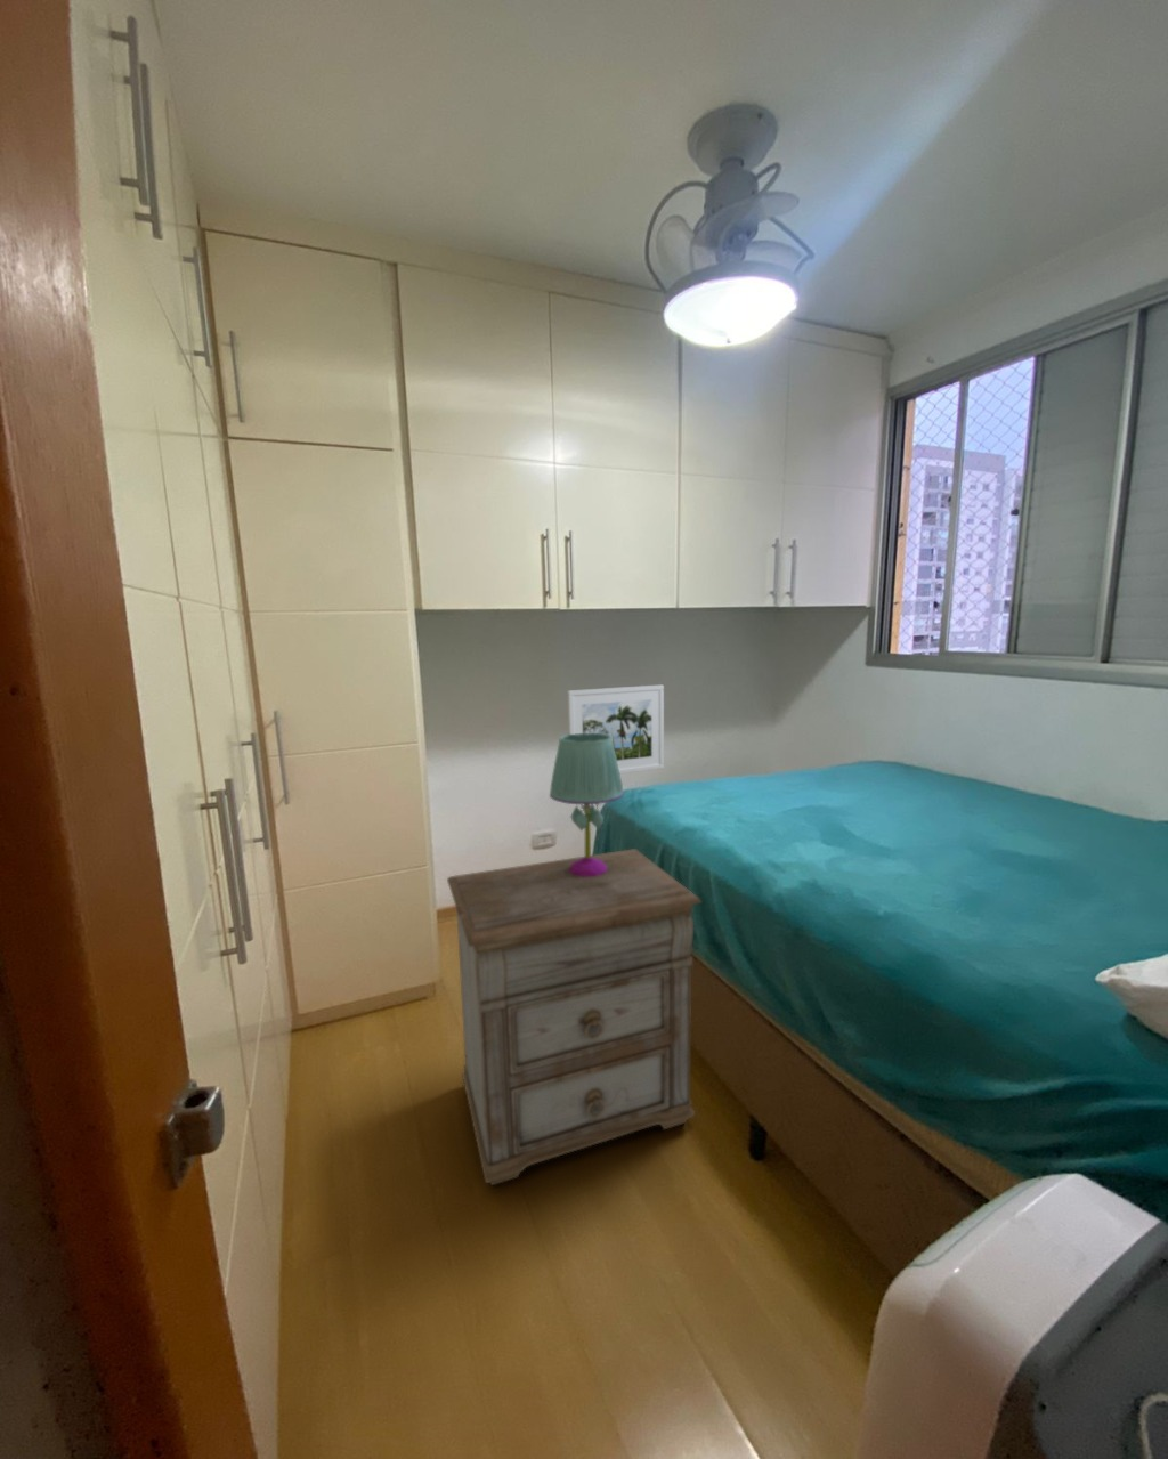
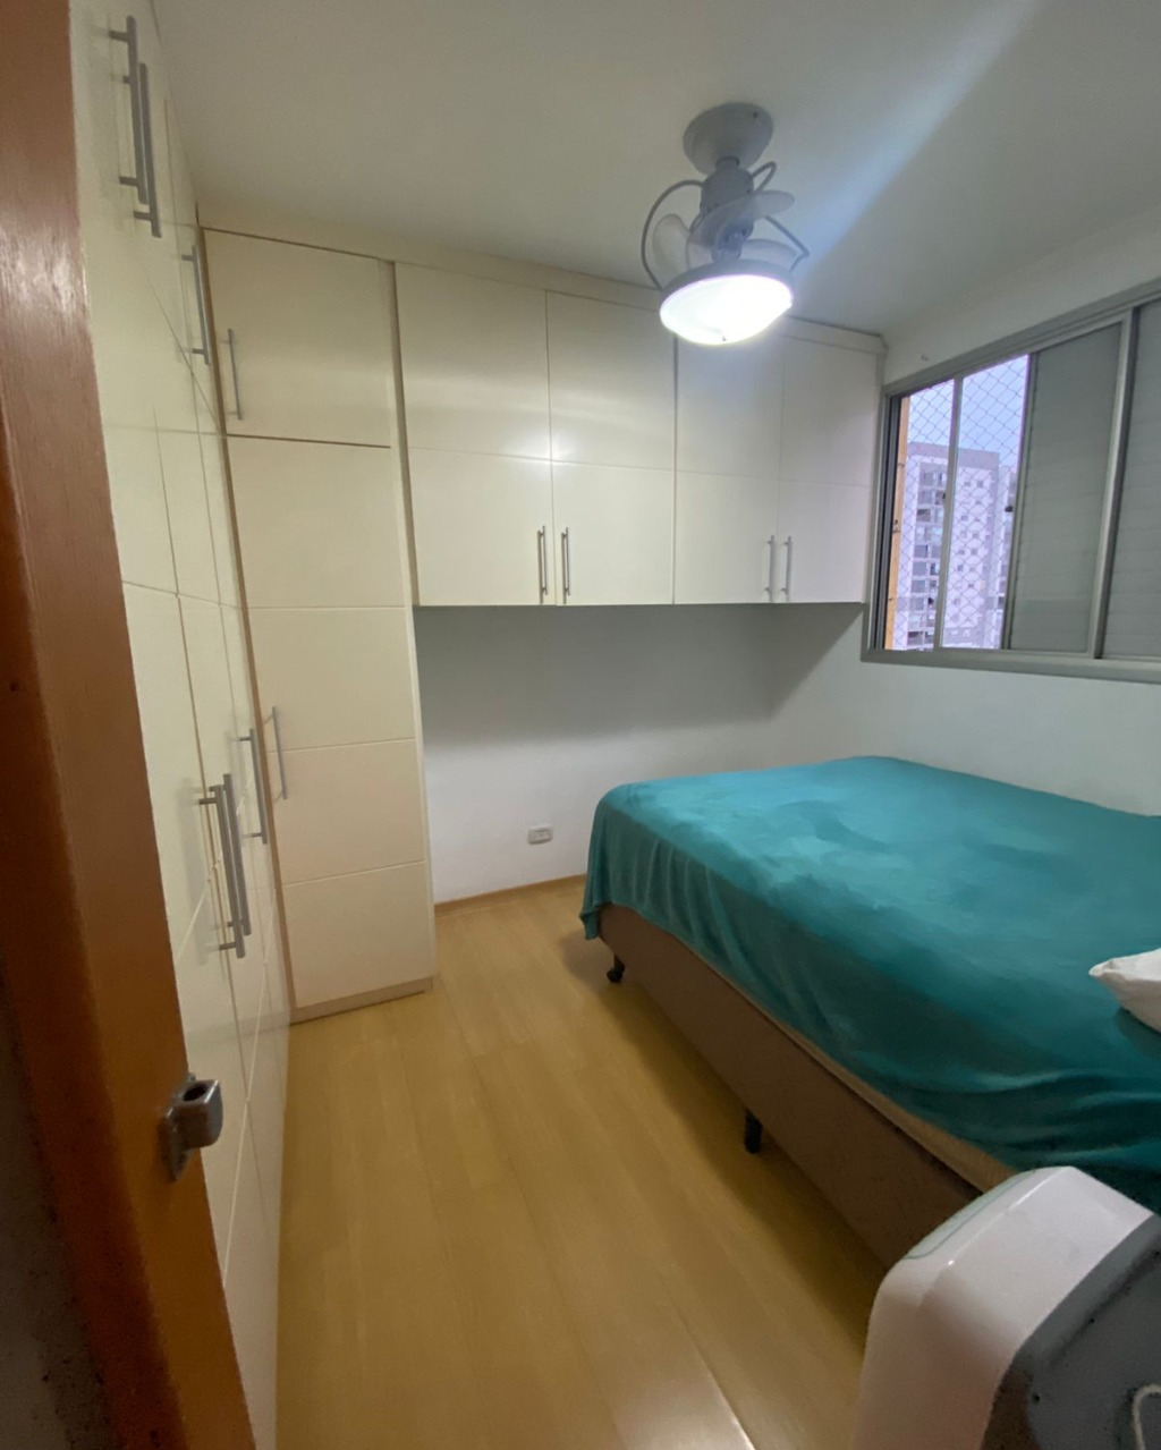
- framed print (617, 731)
- nightstand (571, 997)
- table lamp (586, 803)
